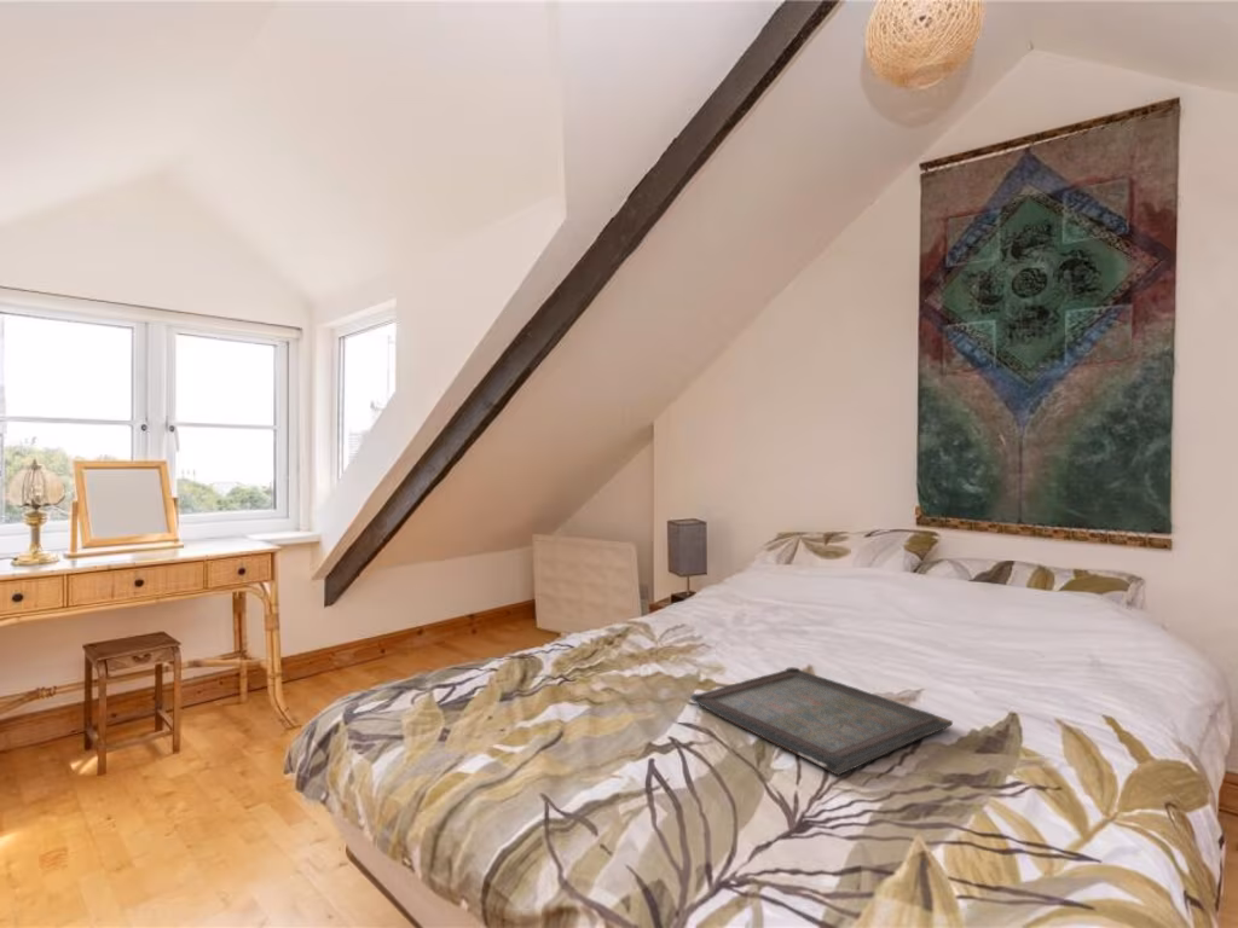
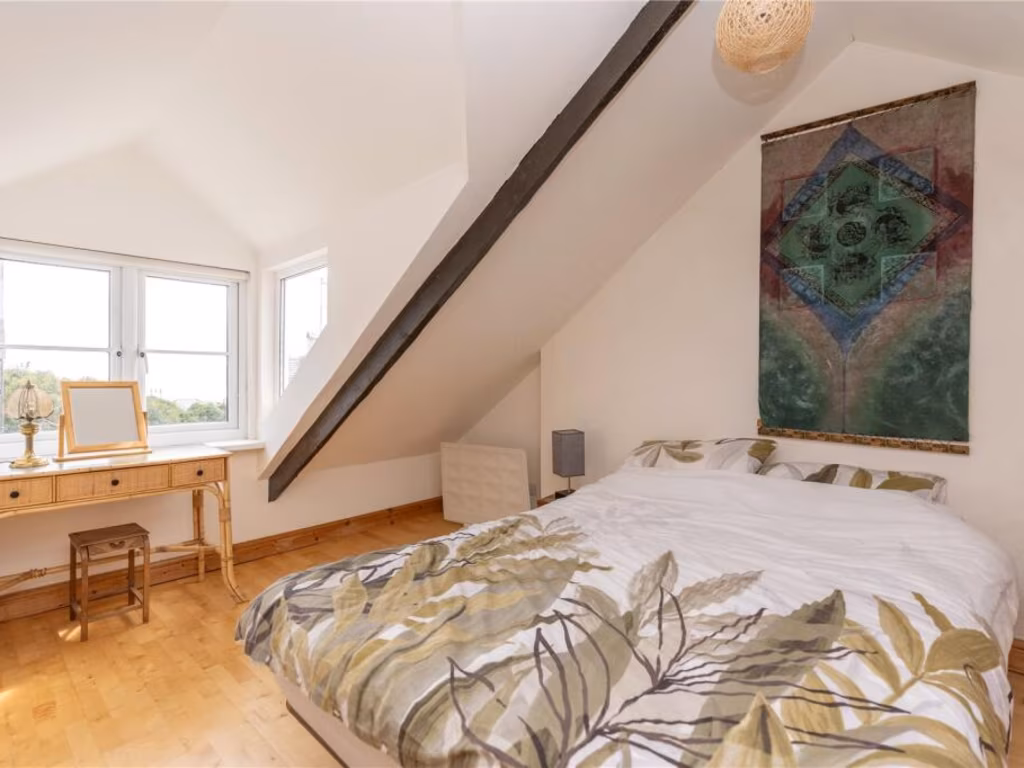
- serving tray (814, 709)
